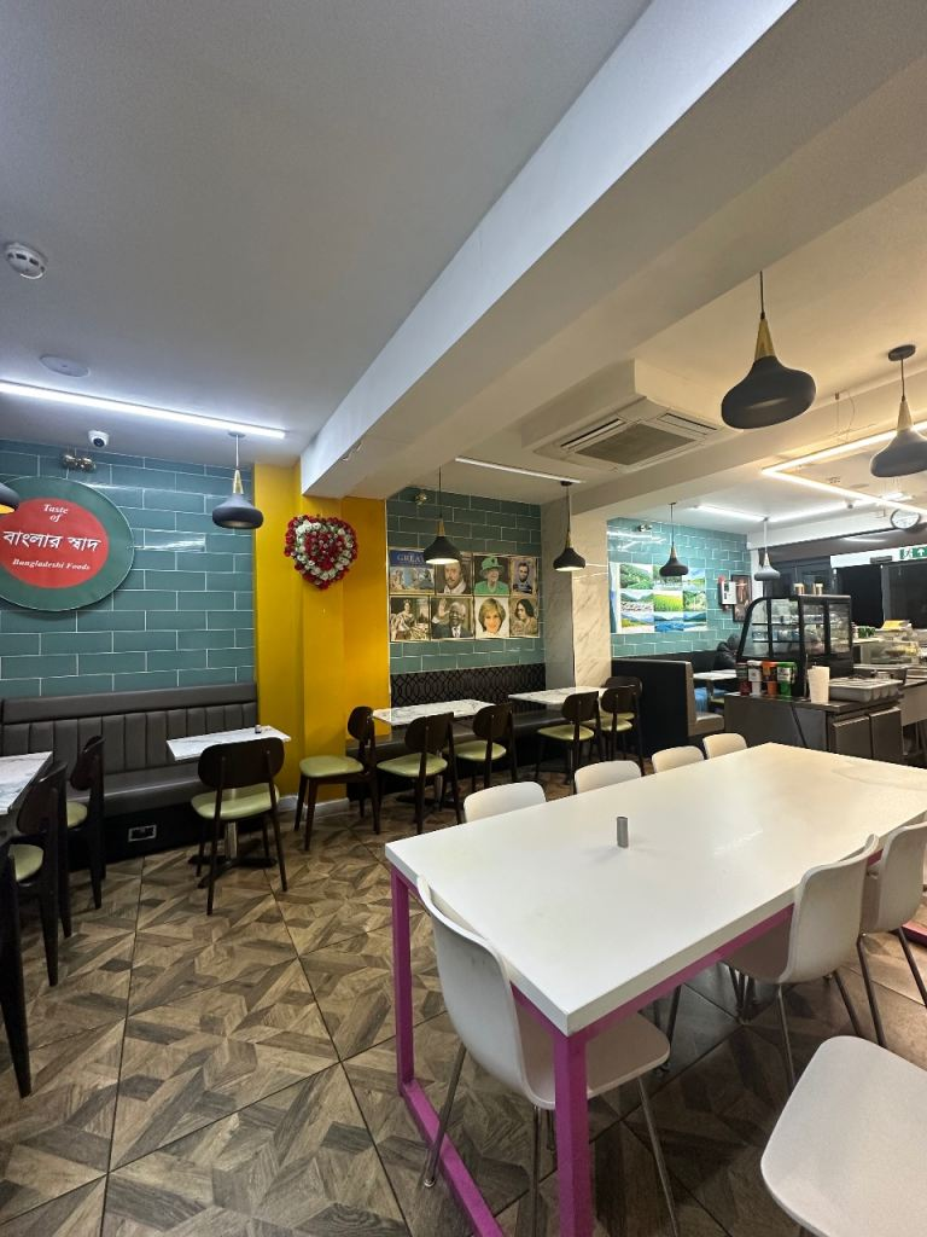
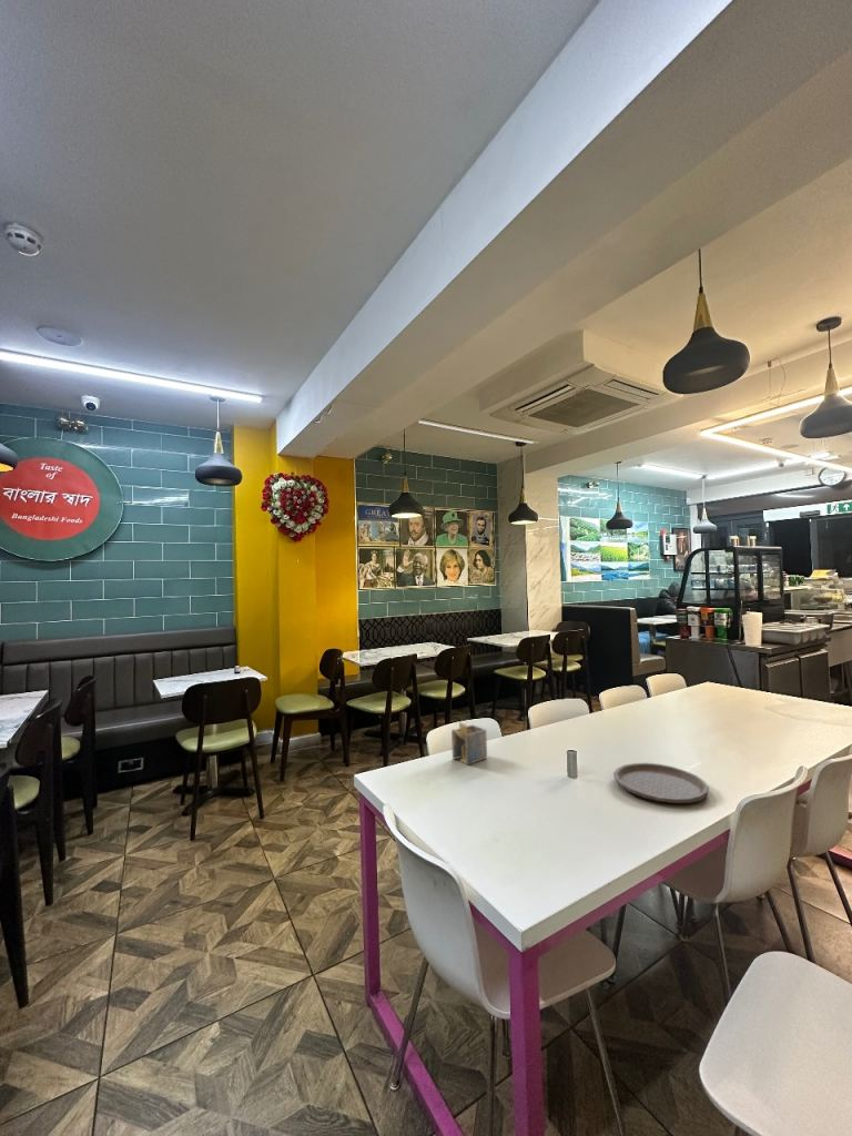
+ plate (659, 782)
+ napkin holder (468, 739)
